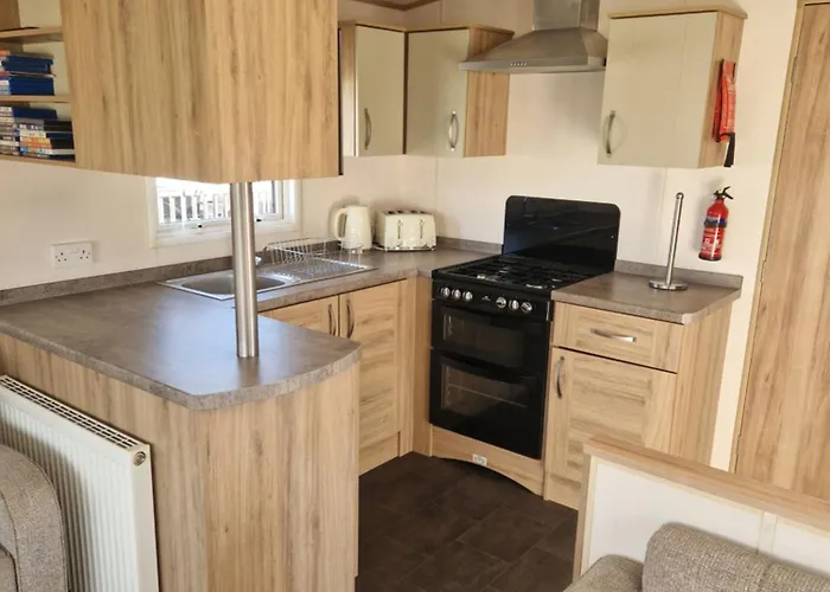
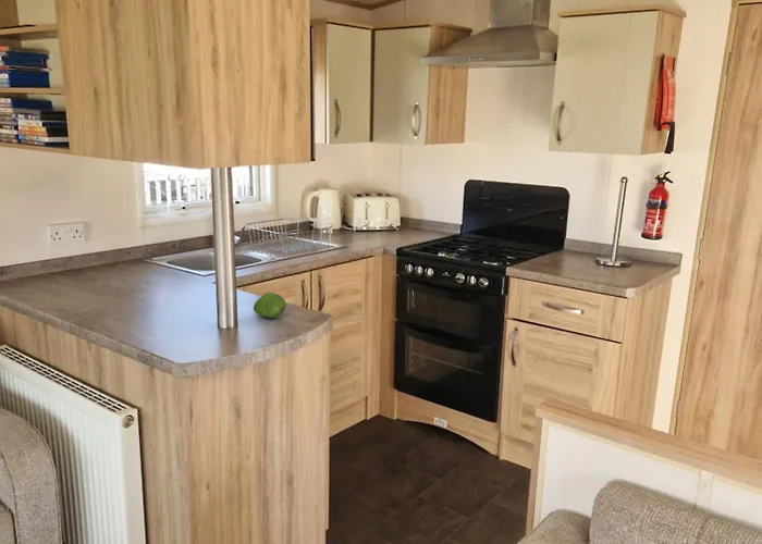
+ fruit (269, 305)
